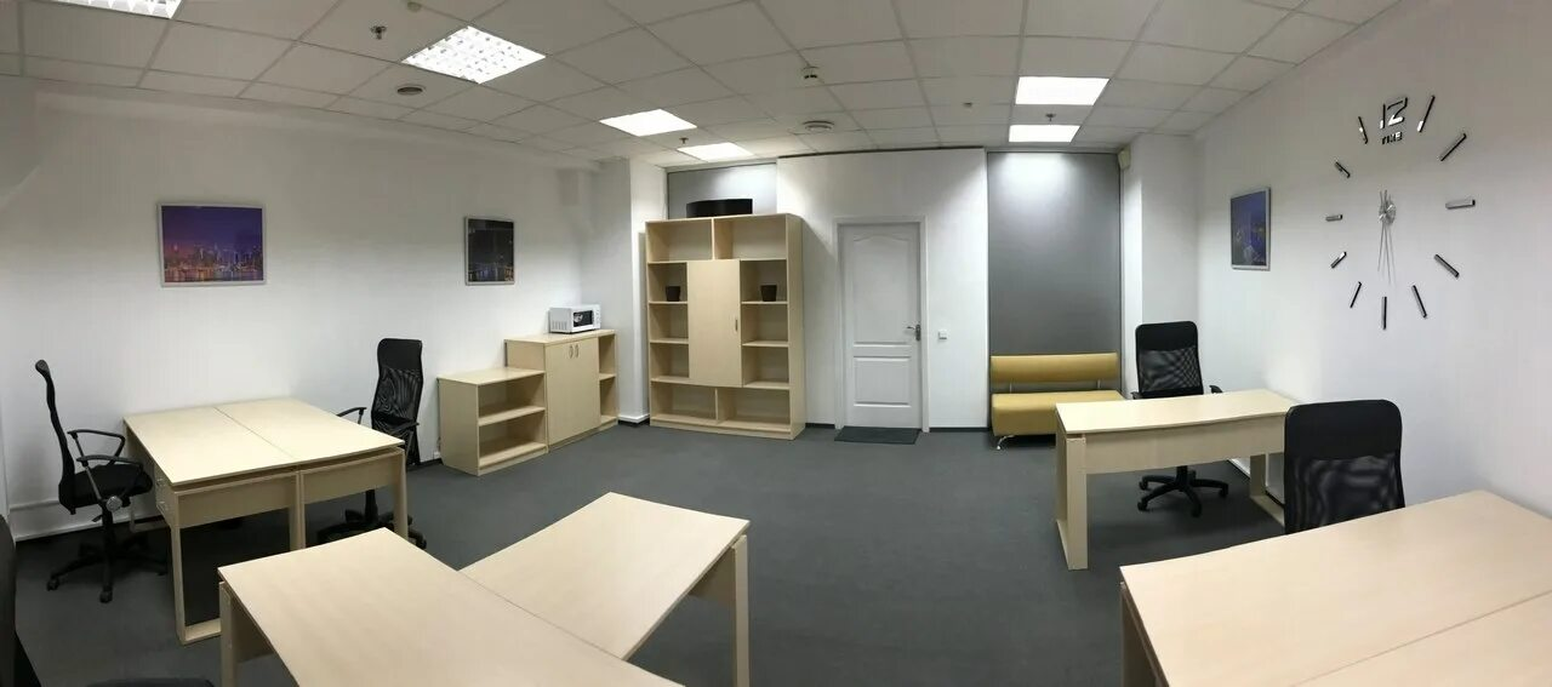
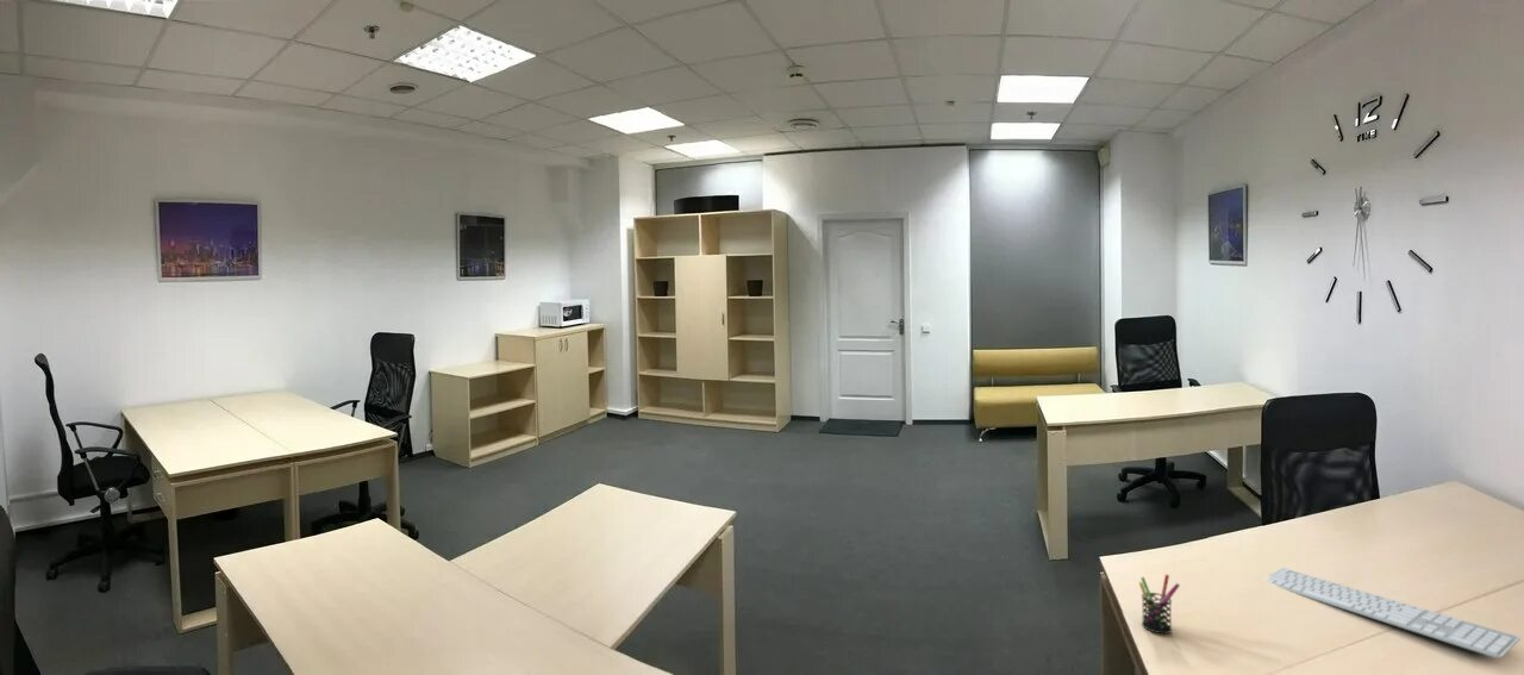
+ keyboard (1375, 607)
+ pen holder (1155, 600)
